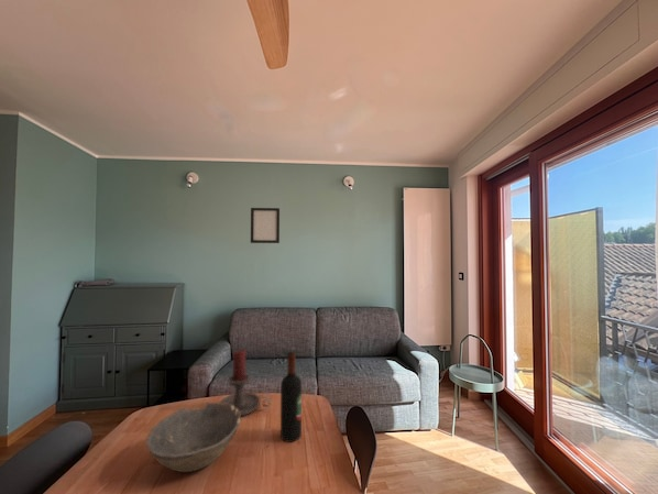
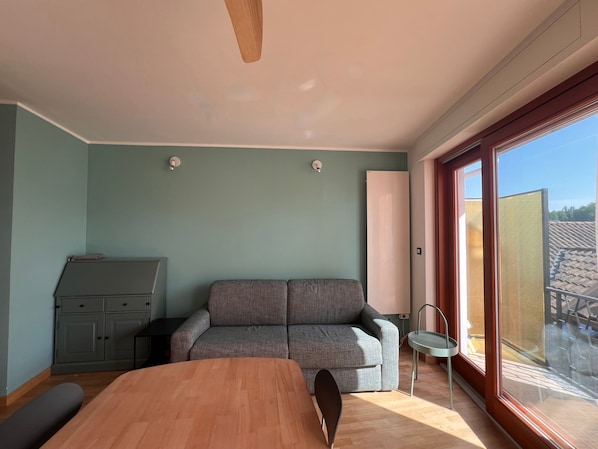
- bowl (196, 441)
- wine bottle (290, 394)
- picture frame (265, 226)
- candle holder (244, 378)
